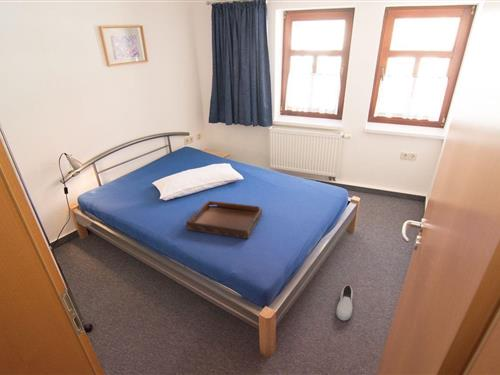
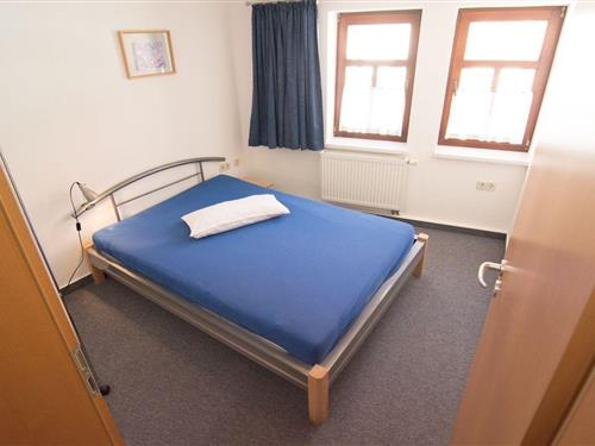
- serving tray (226, 217)
- shoe (345, 301)
